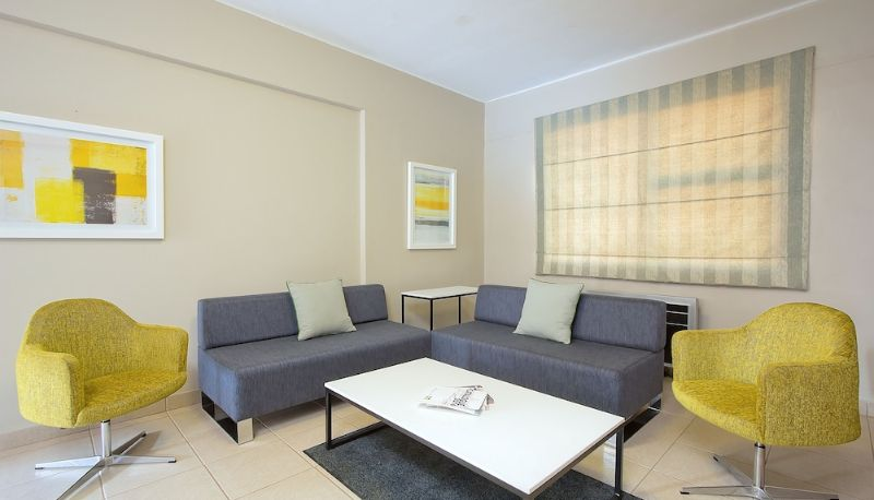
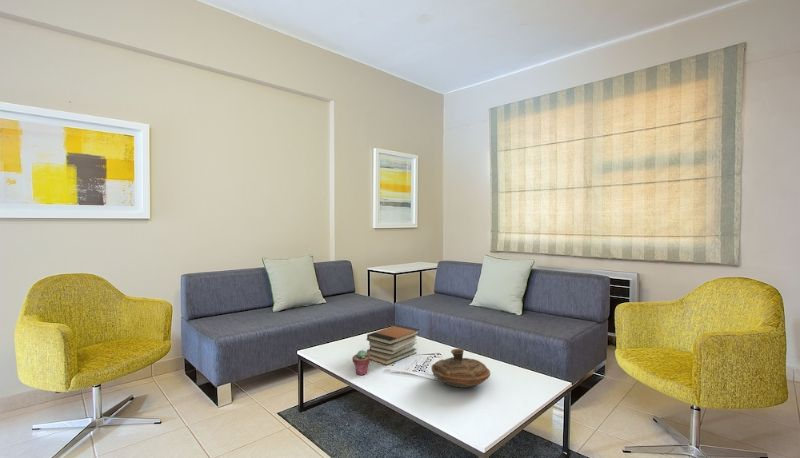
+ decorative bowl (460, 367)
+ potted succulent (361, 361)
+ book stack (393, 343)
